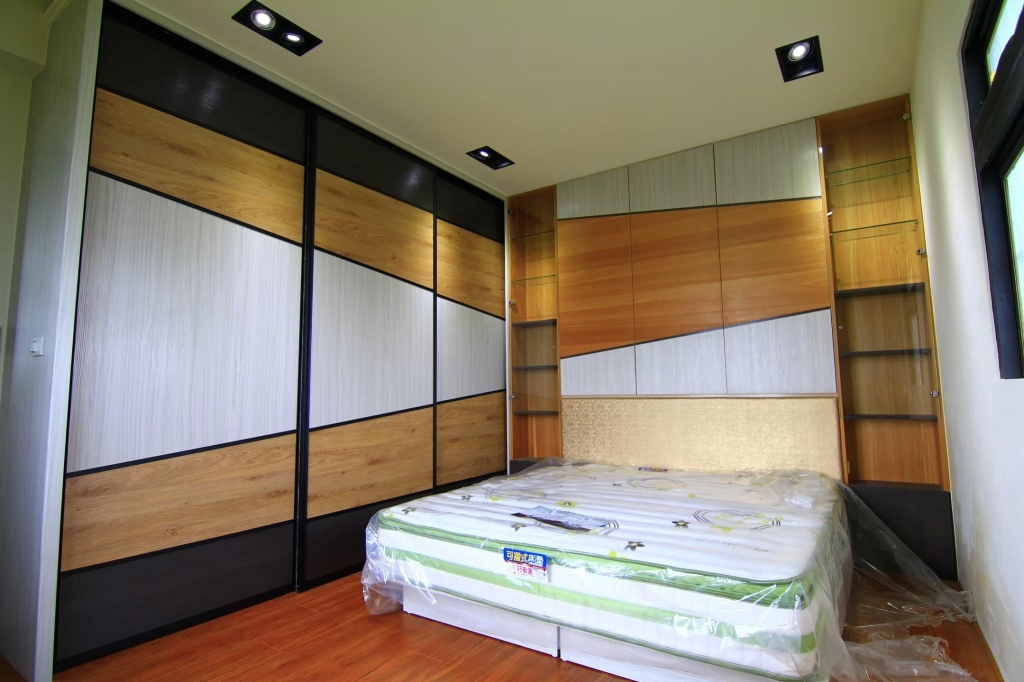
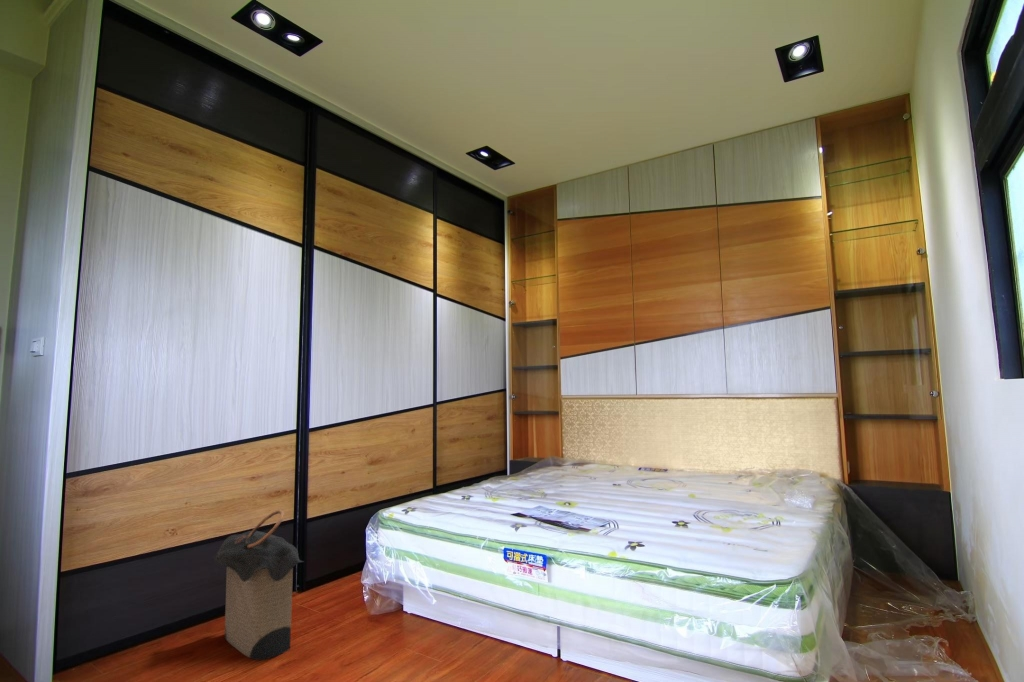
+ laundry hamper (255, 575)
